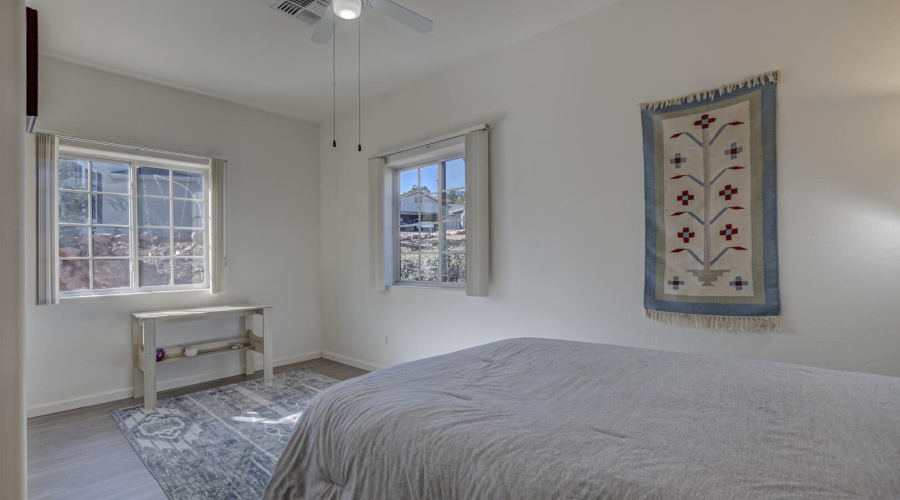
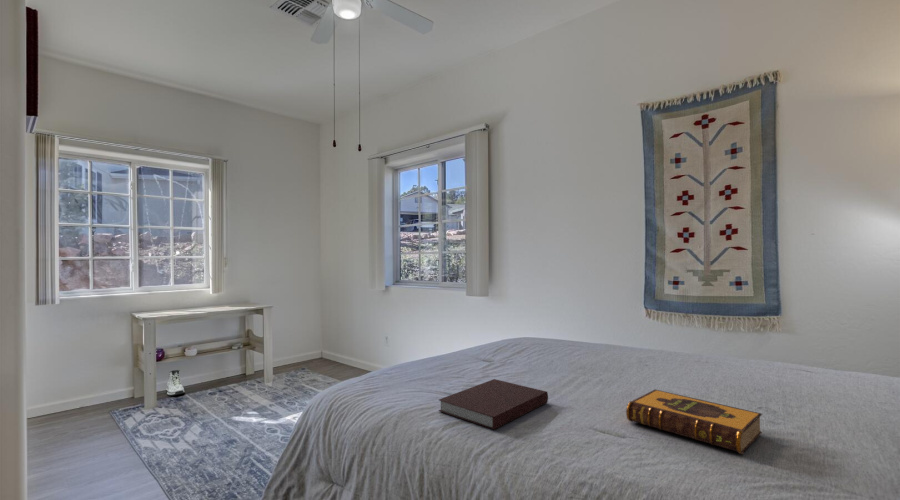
+ hardback book (691, 418)
+ notebook (494, 401)
+ sneaker (174, 381)
